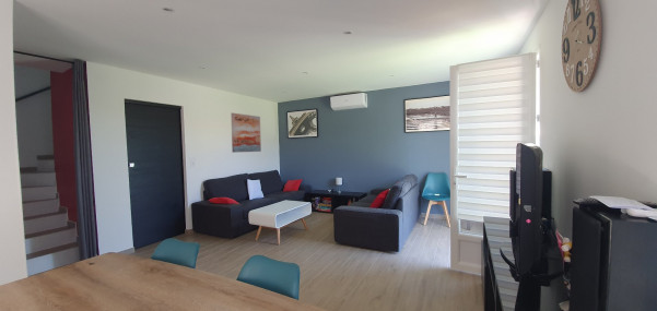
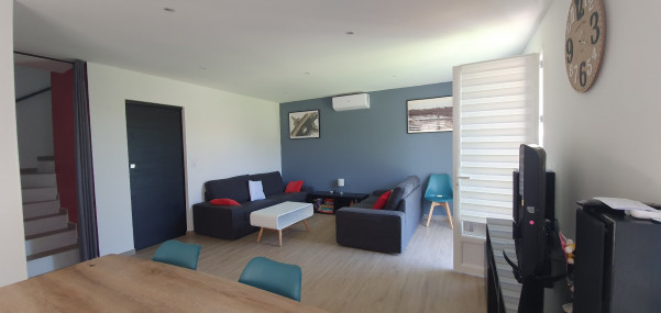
- wall art (246, 133)
